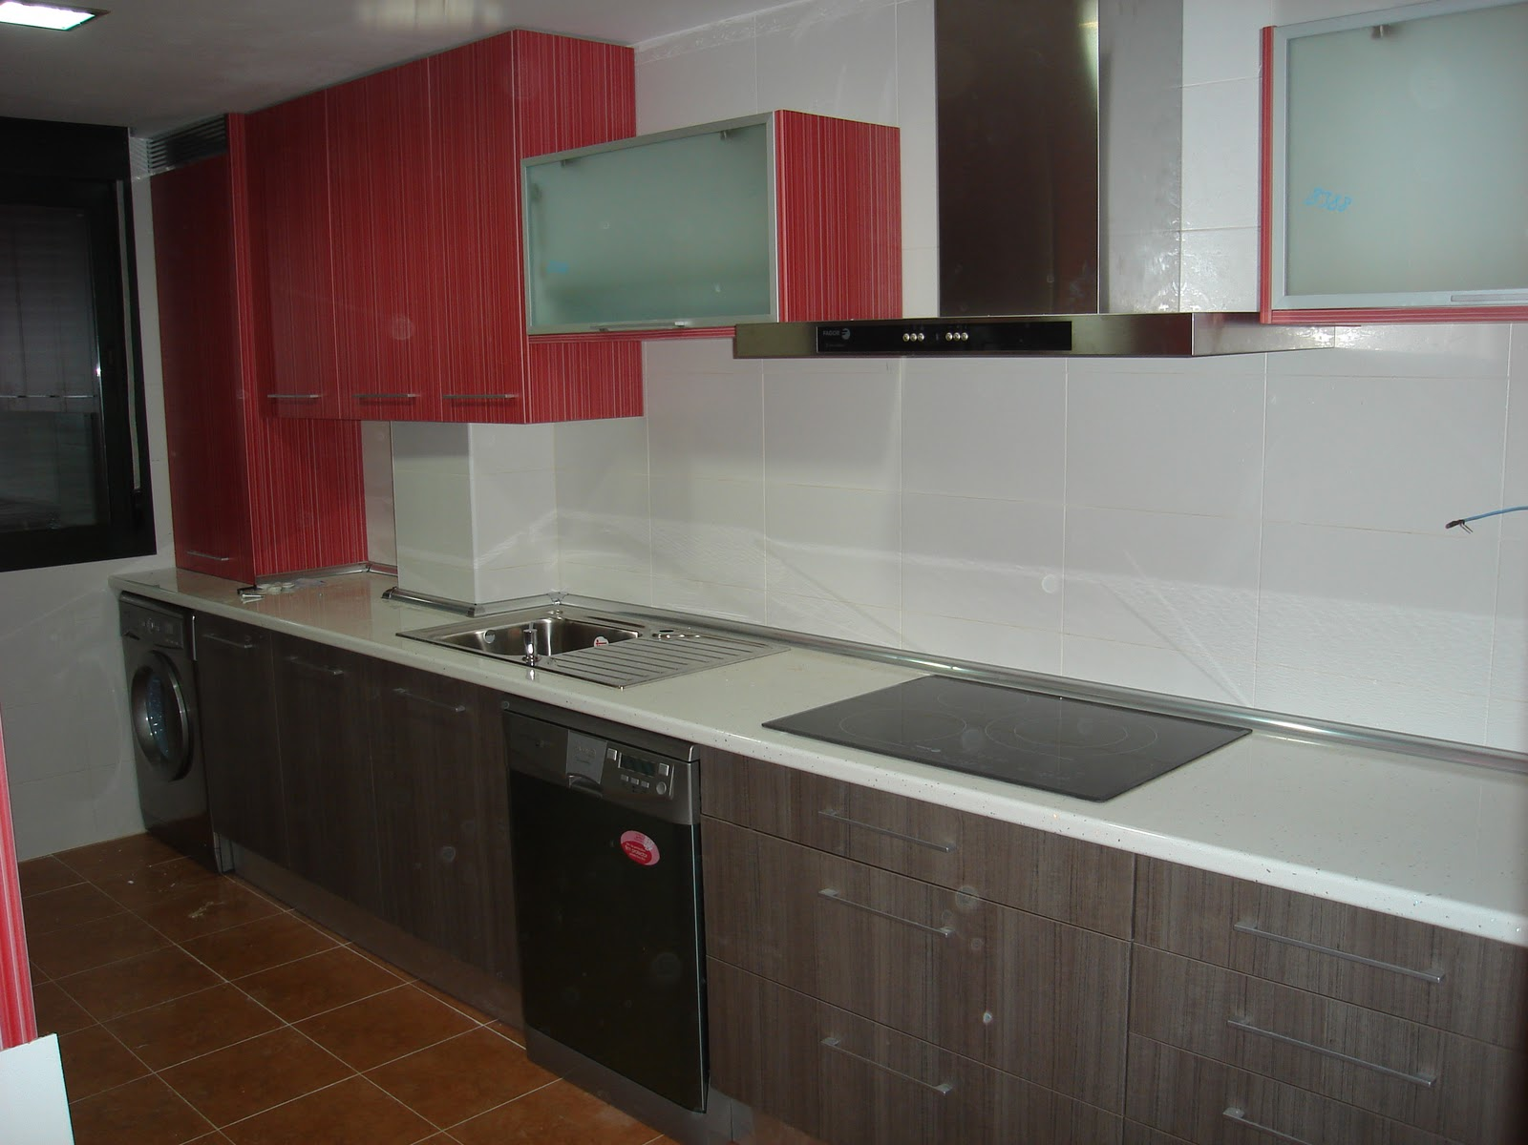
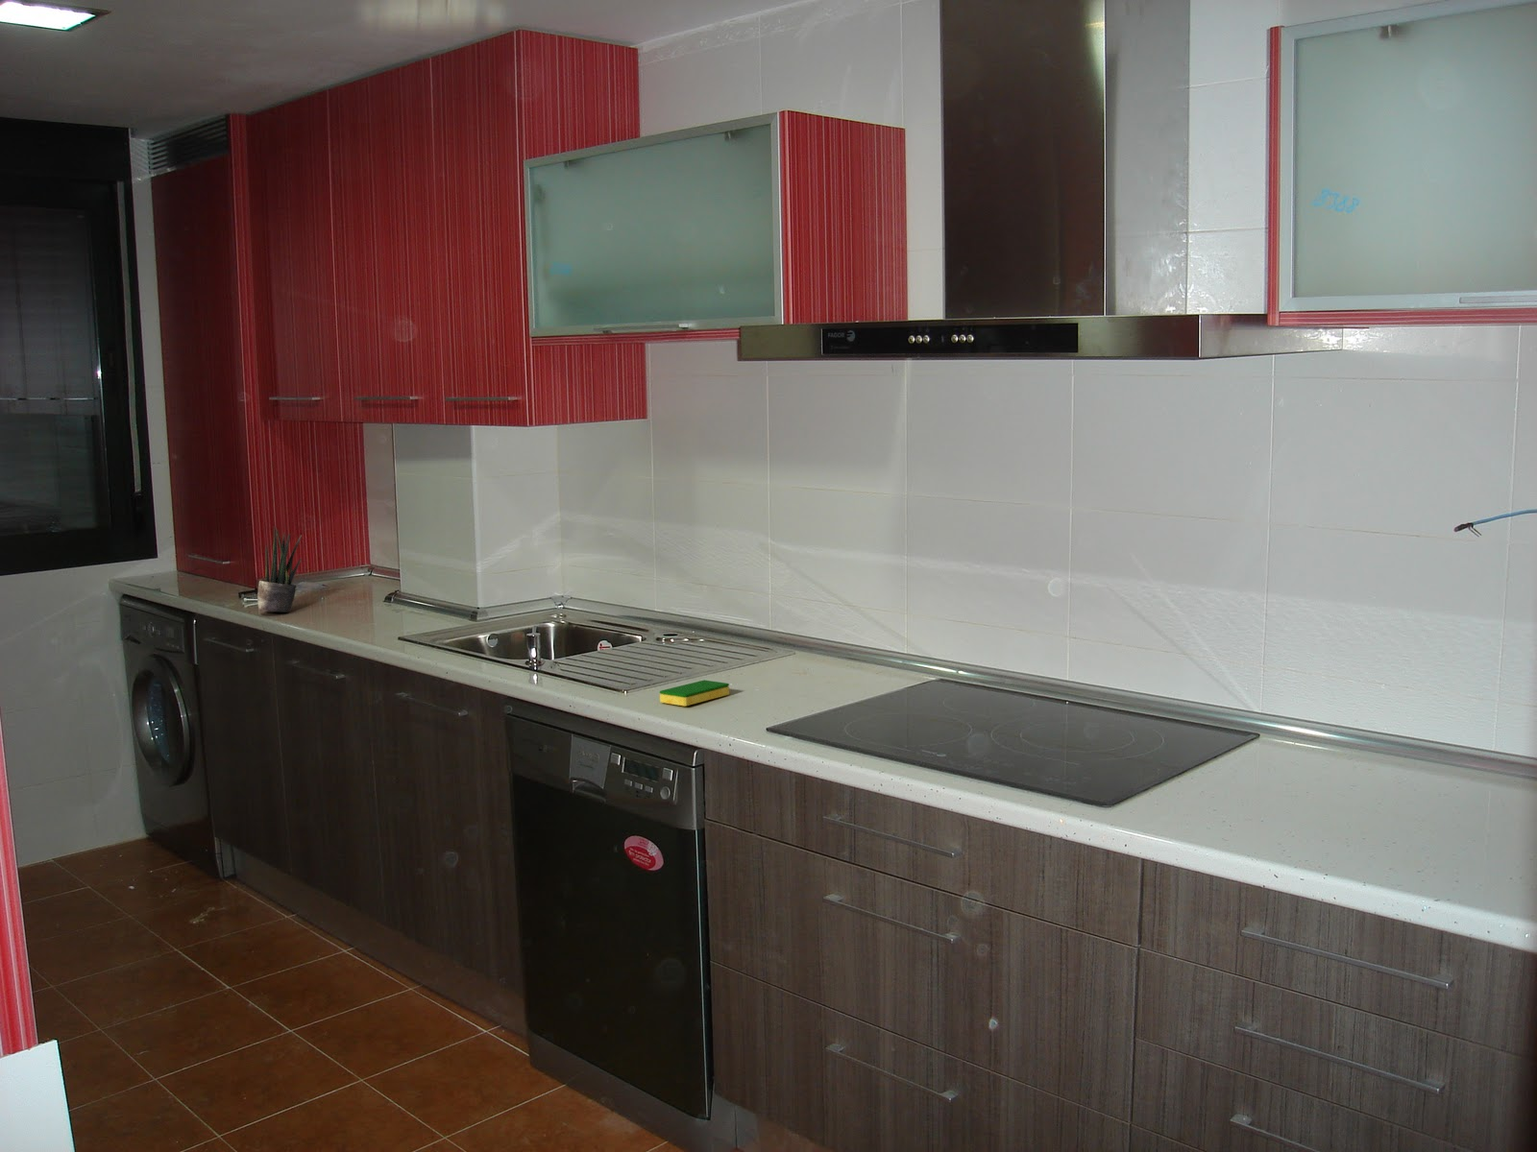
+ potted plant (280, 569)
+ dish sponge (695, 692)
